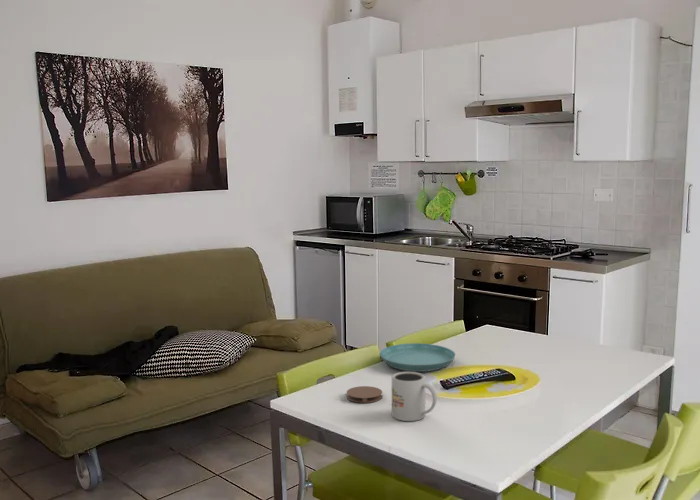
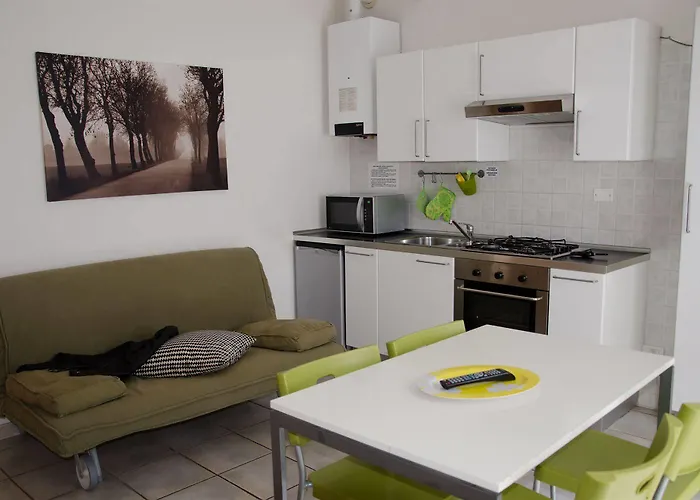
- coaster (364, 394)
- mug (414, 396)
- saucer (417, 357)
